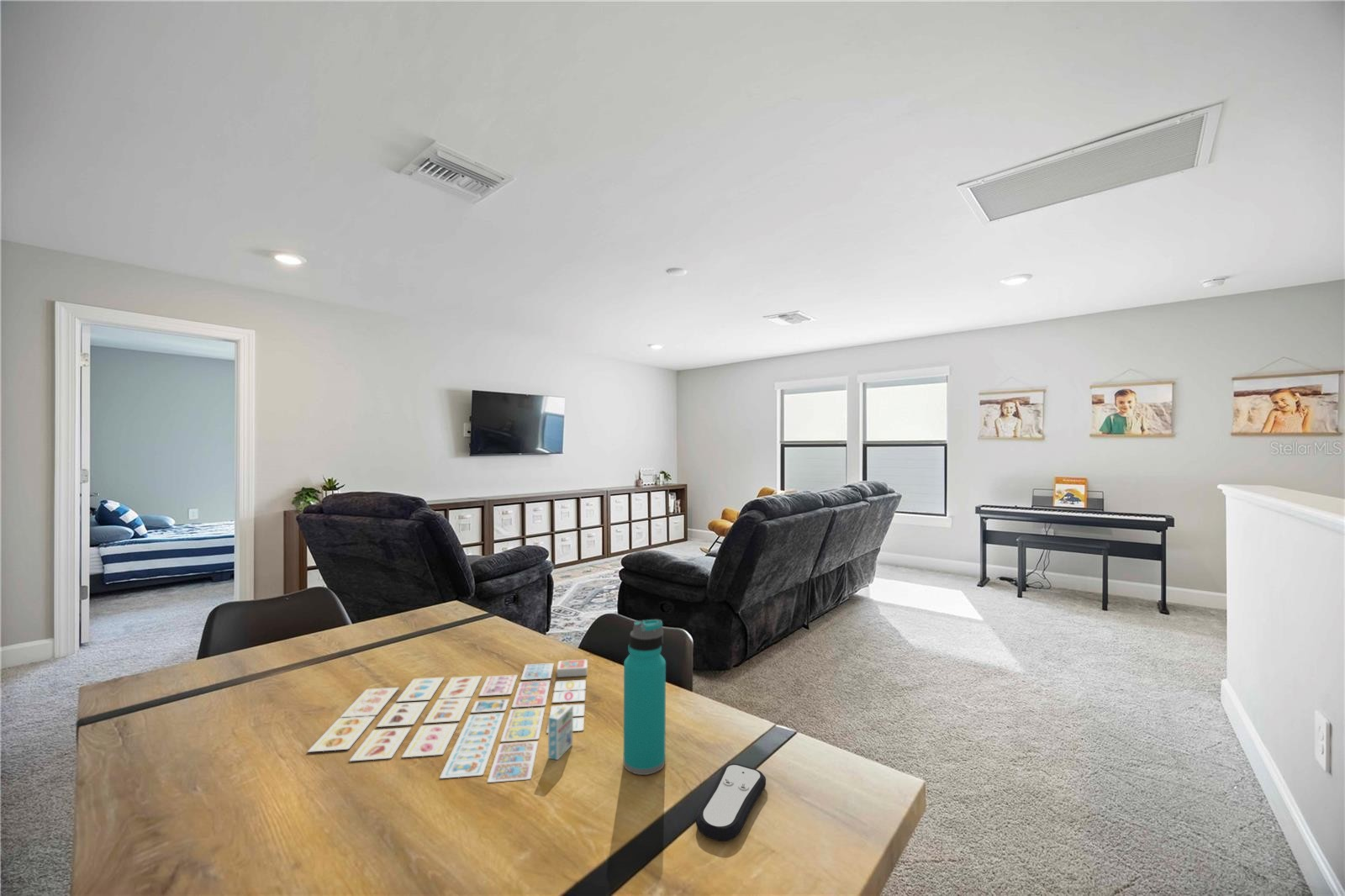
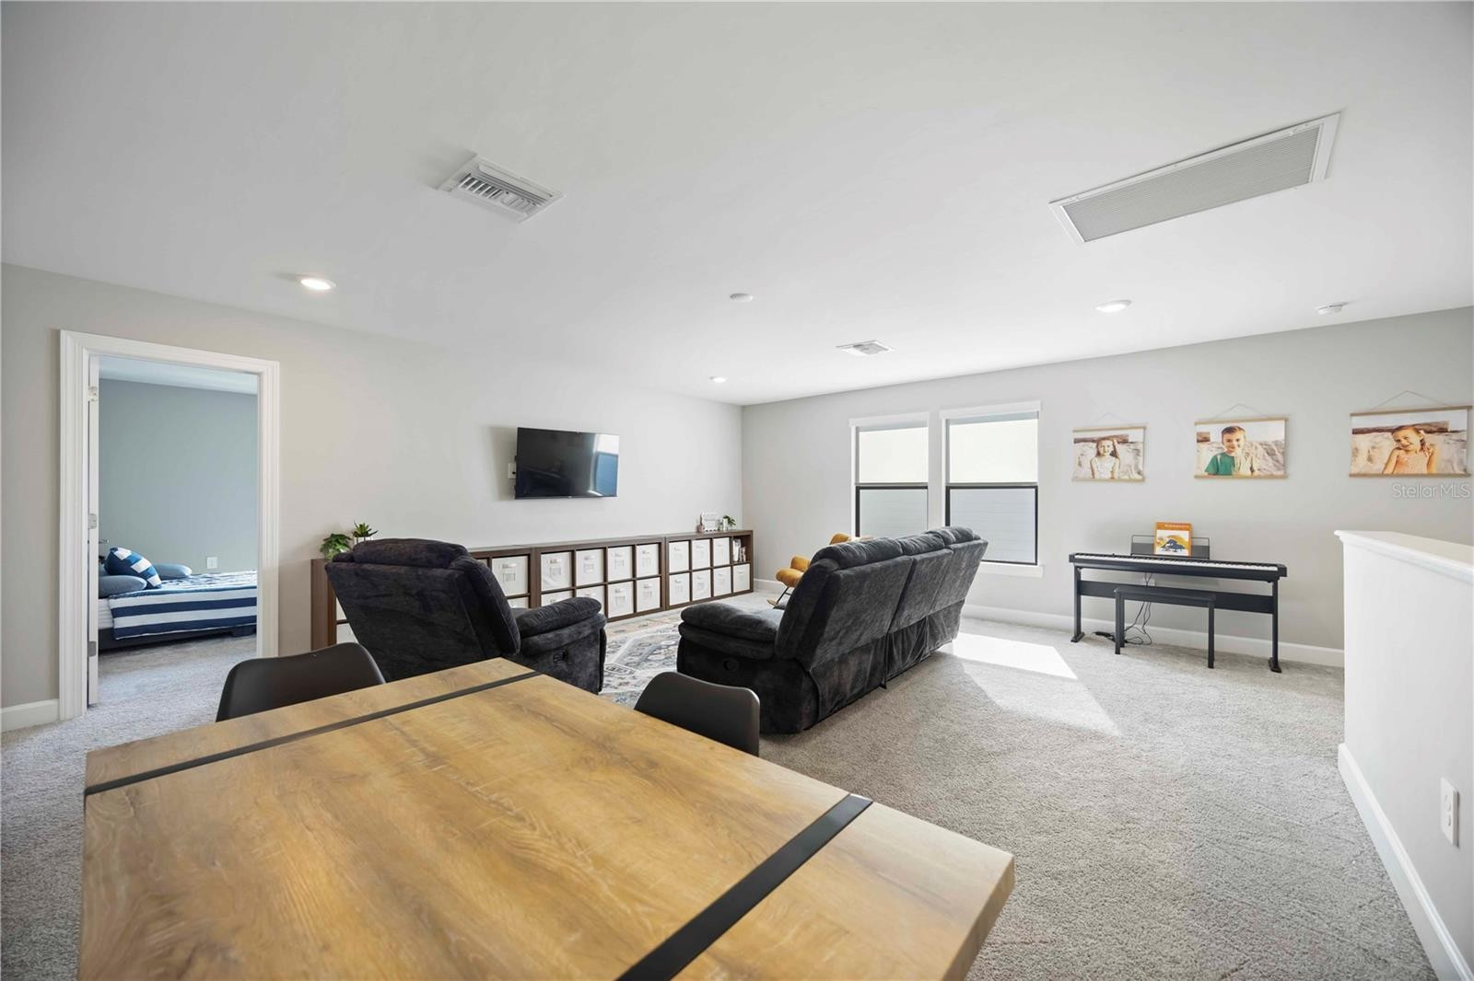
- remote control (731, 798)
- water bottle (644, 692)
- board game (464, 696)
